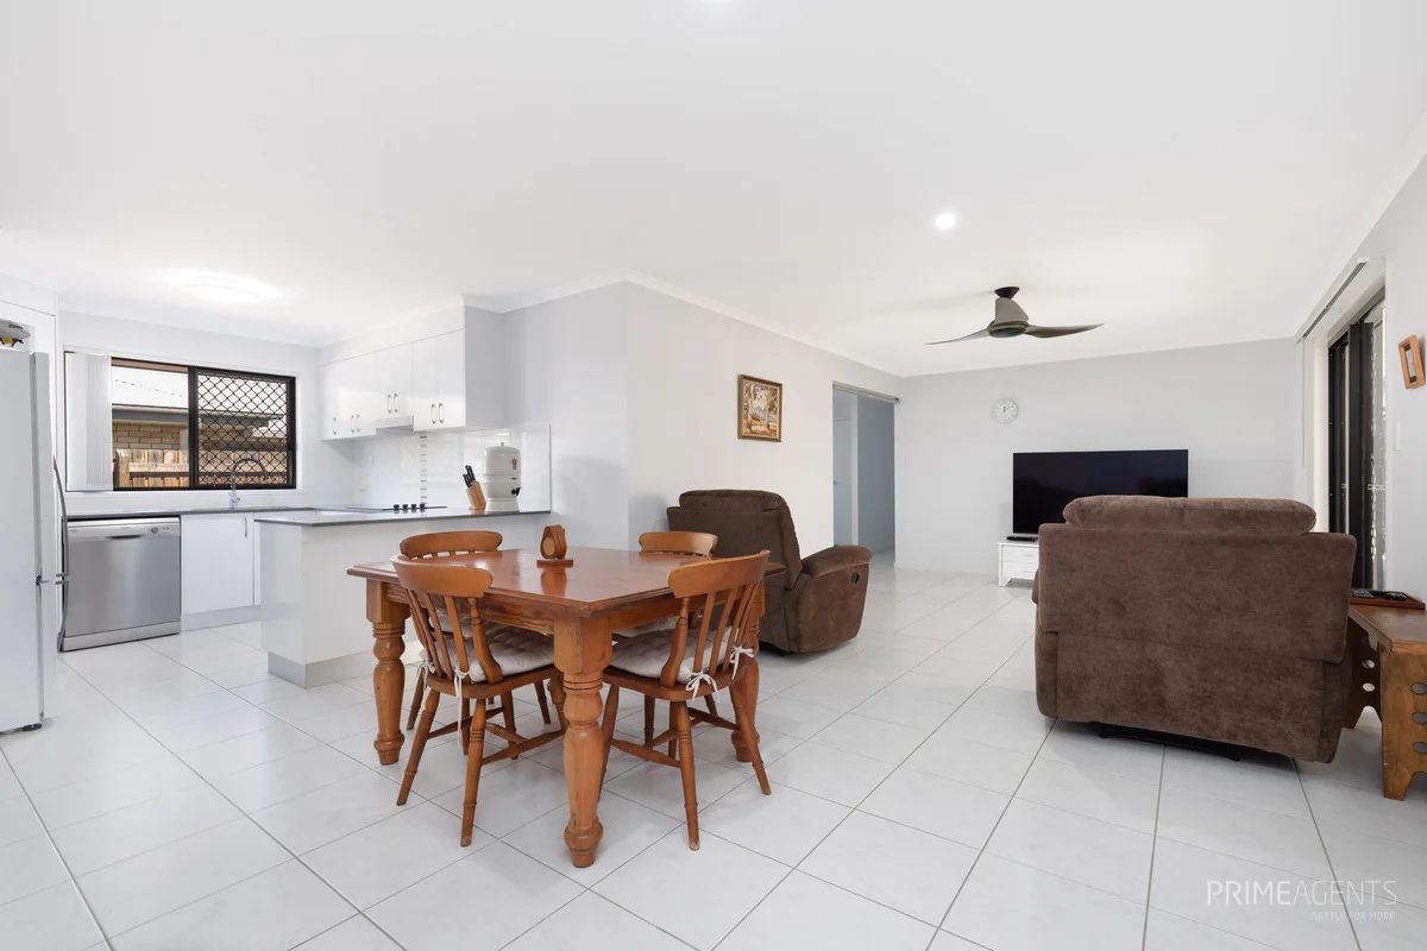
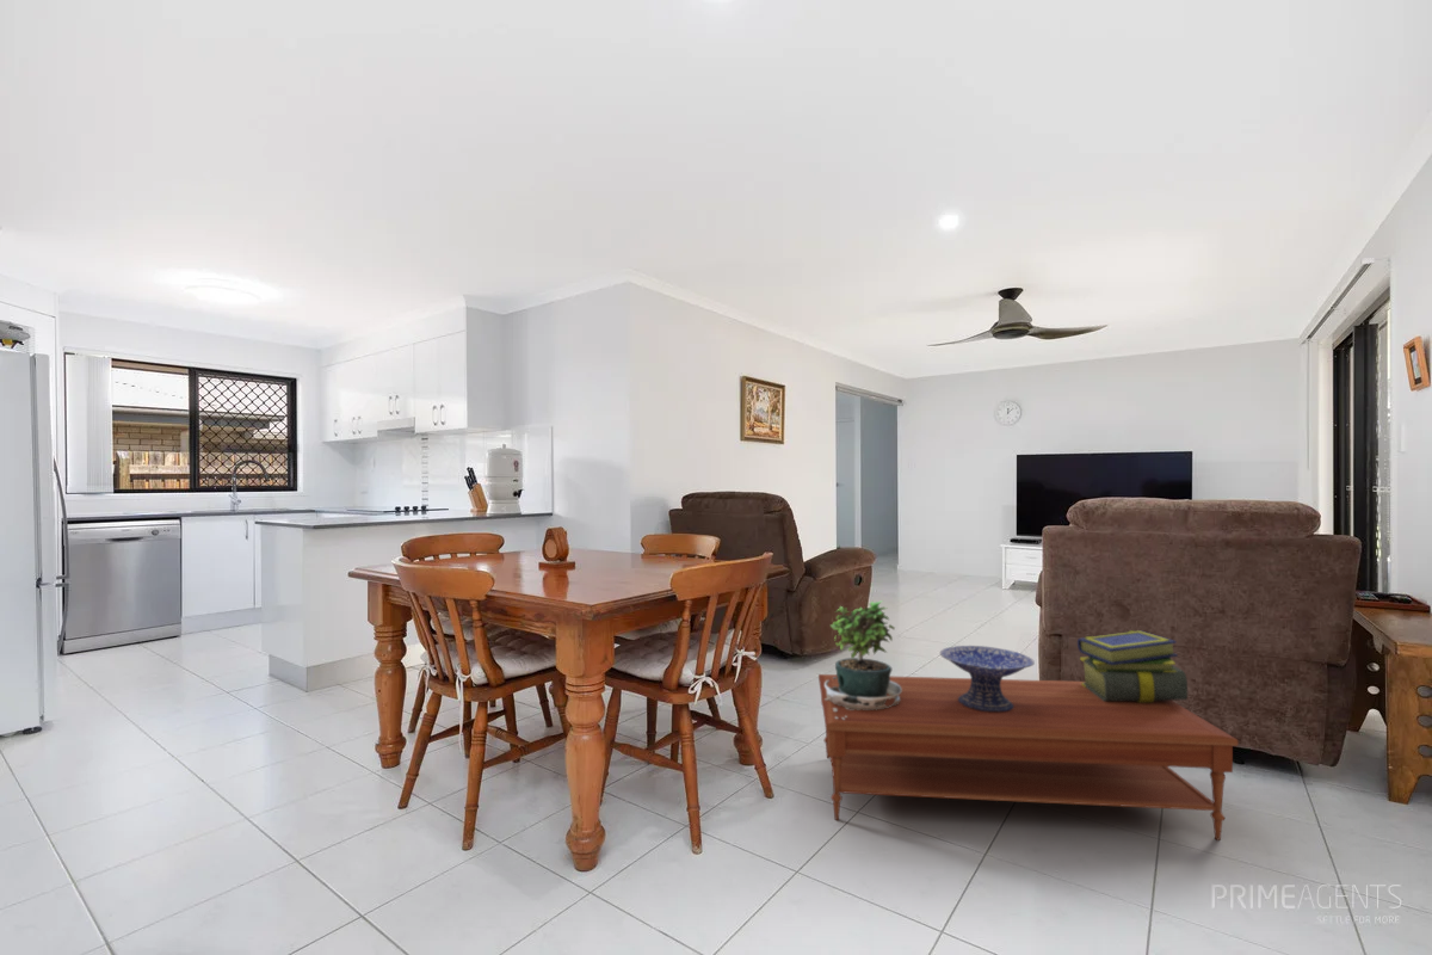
+ stack of books (1129, 665)
+ coffee table (998, 747)
+ potted plant (863, 649)
+ decorative bowl (986, 678)
